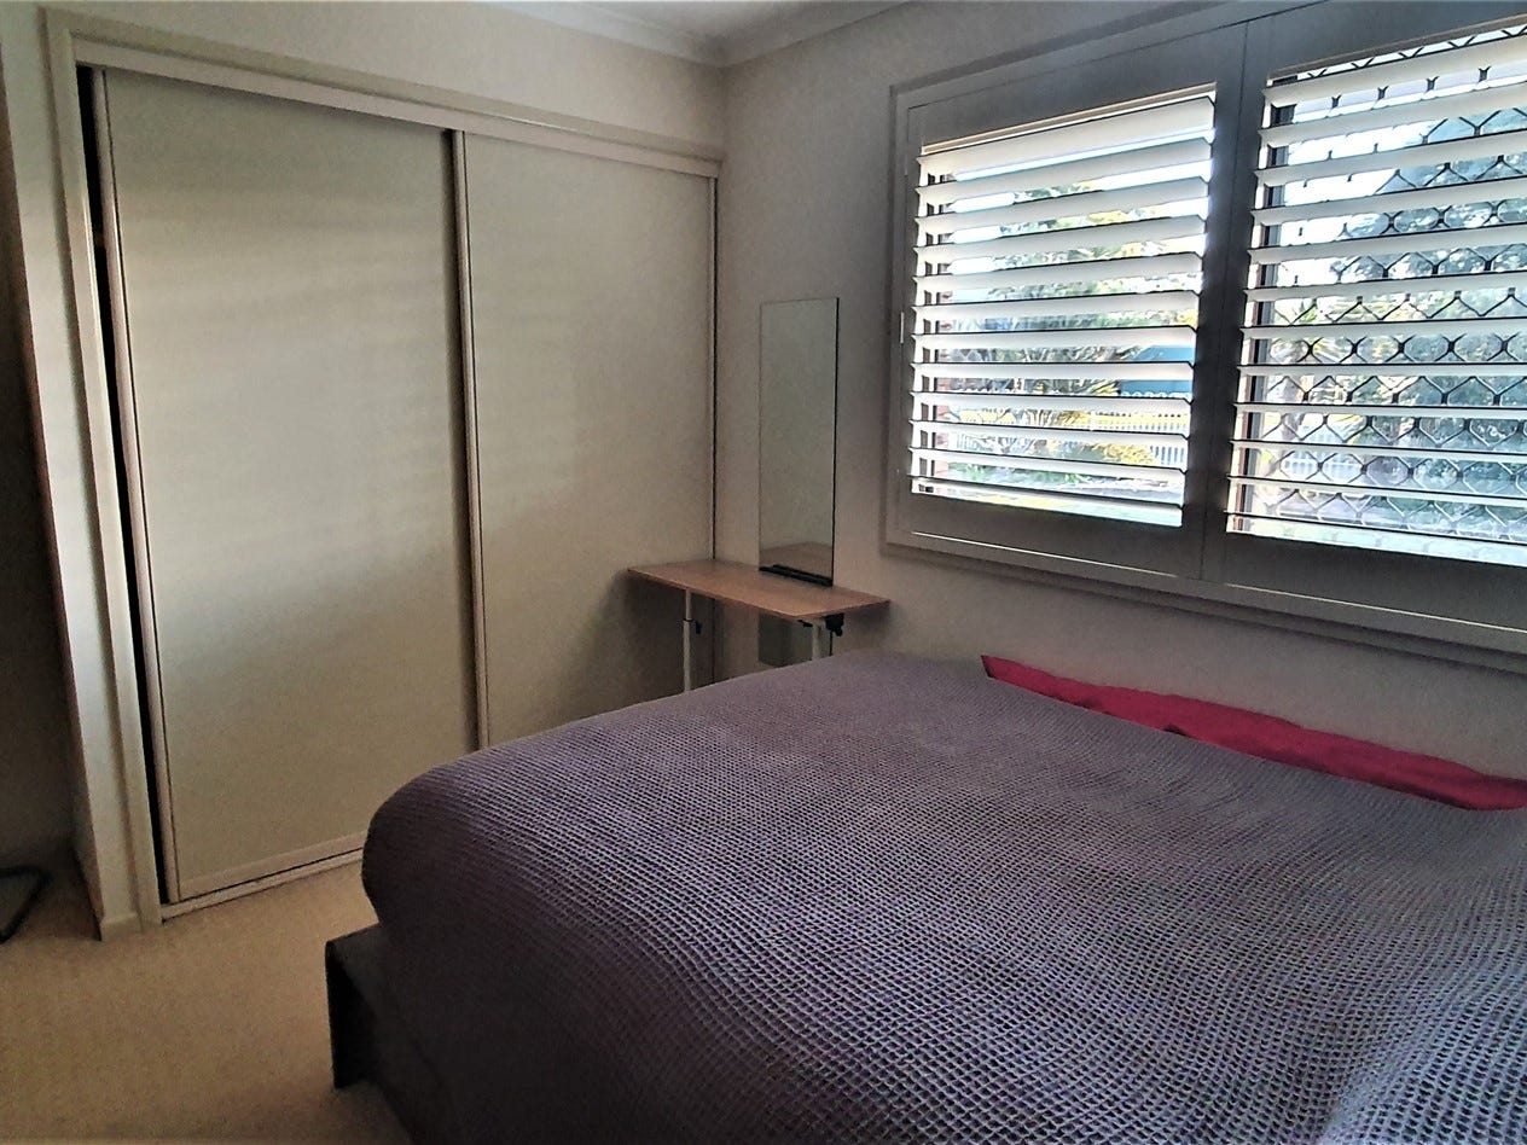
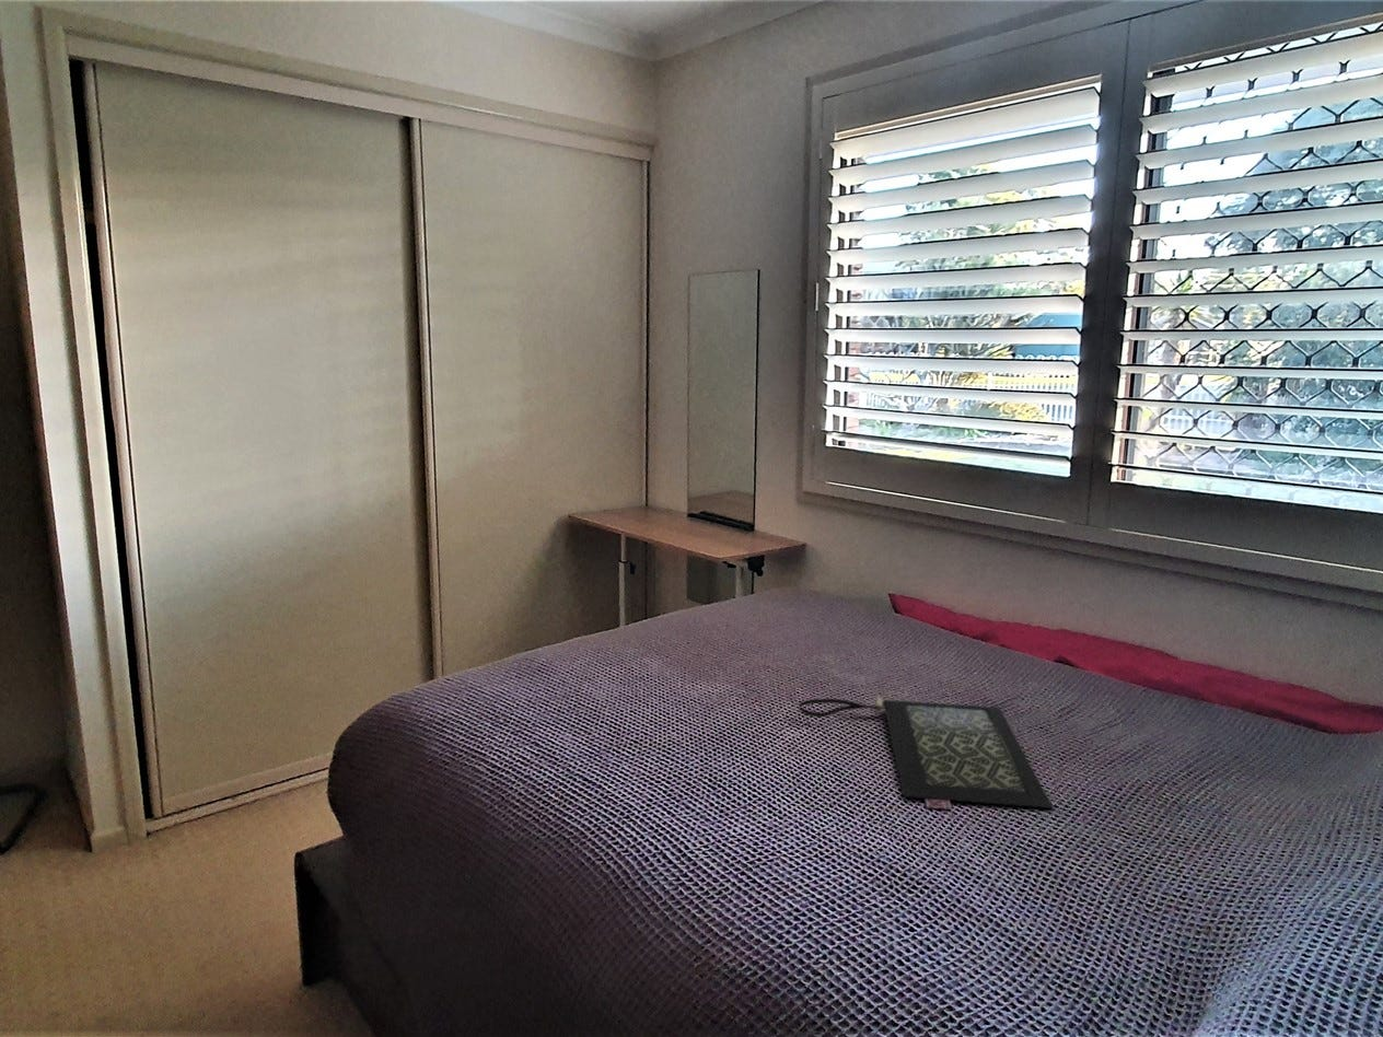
+ clutch bag (949, 741)
